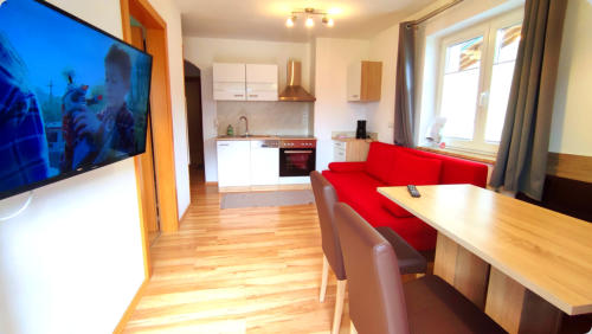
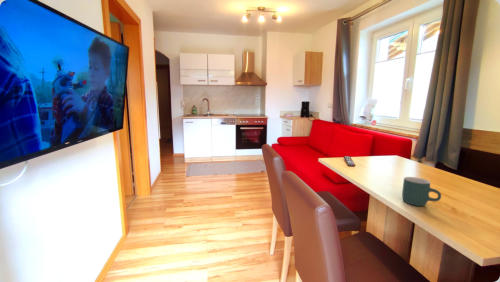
+ mug (420, 191)
